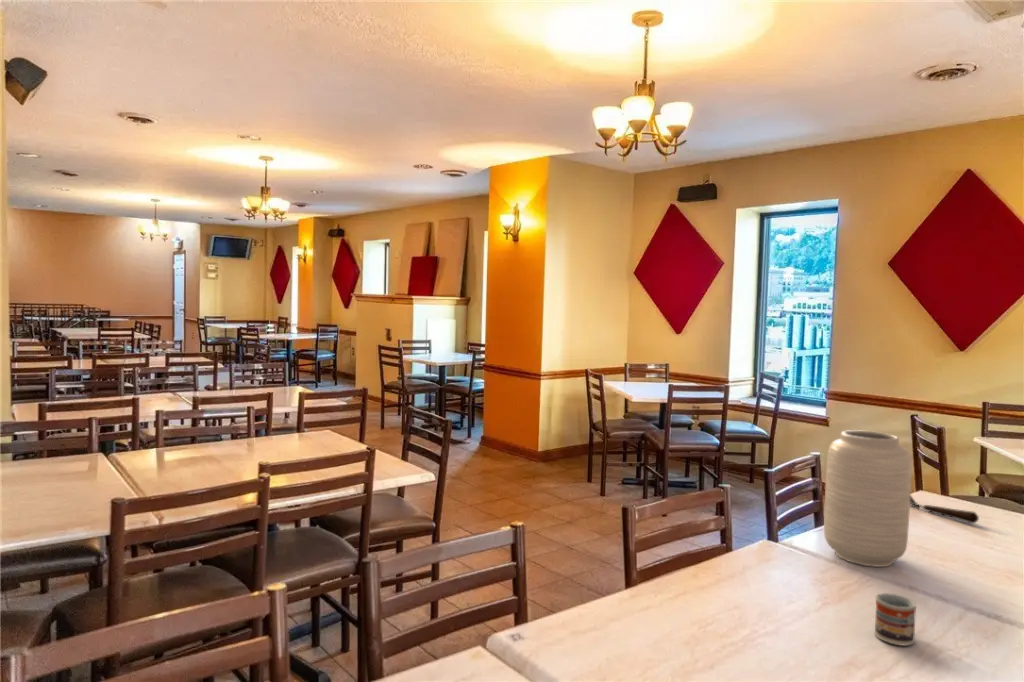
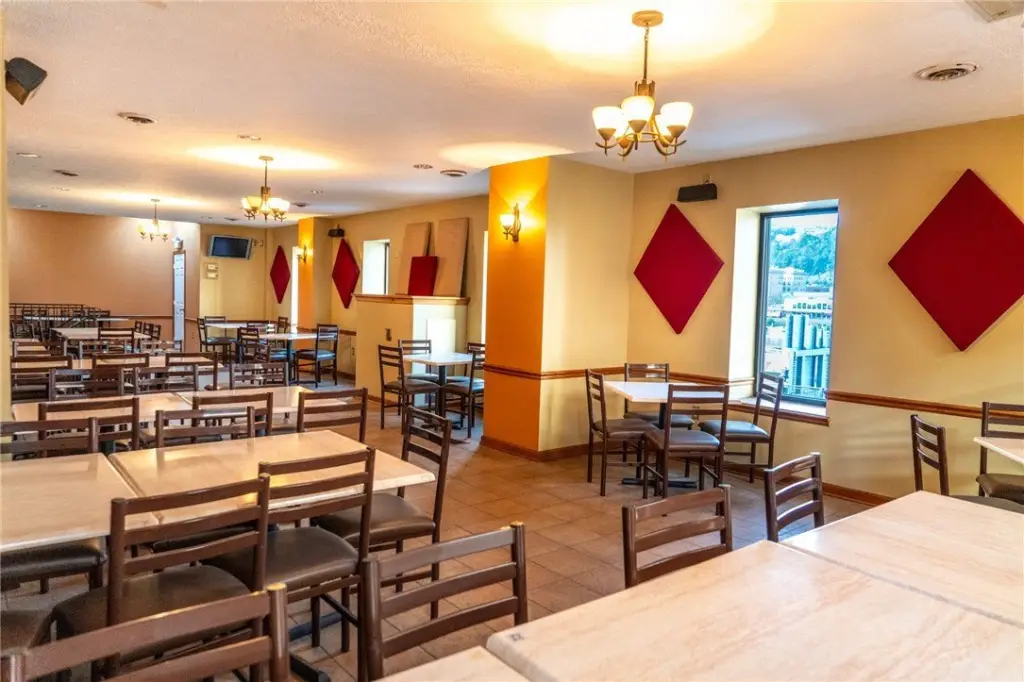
- cup (898, 617)
- vase (866, 496)
- spoon (934, 506)
